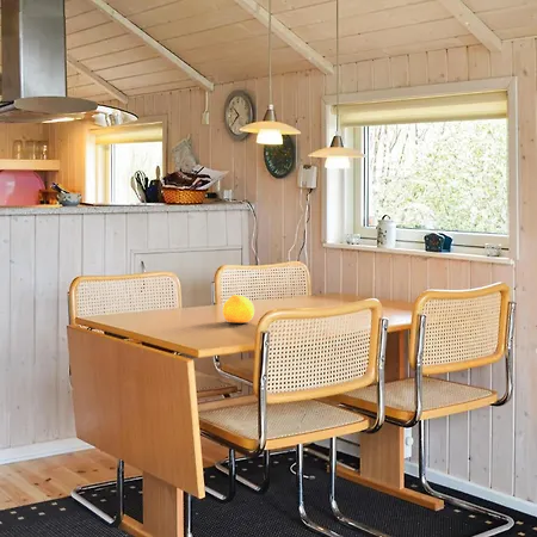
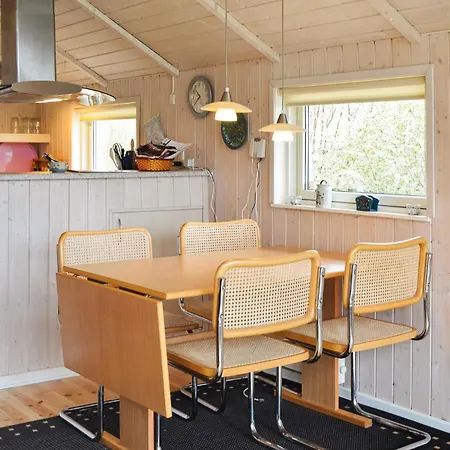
- fruit (237, 308)
